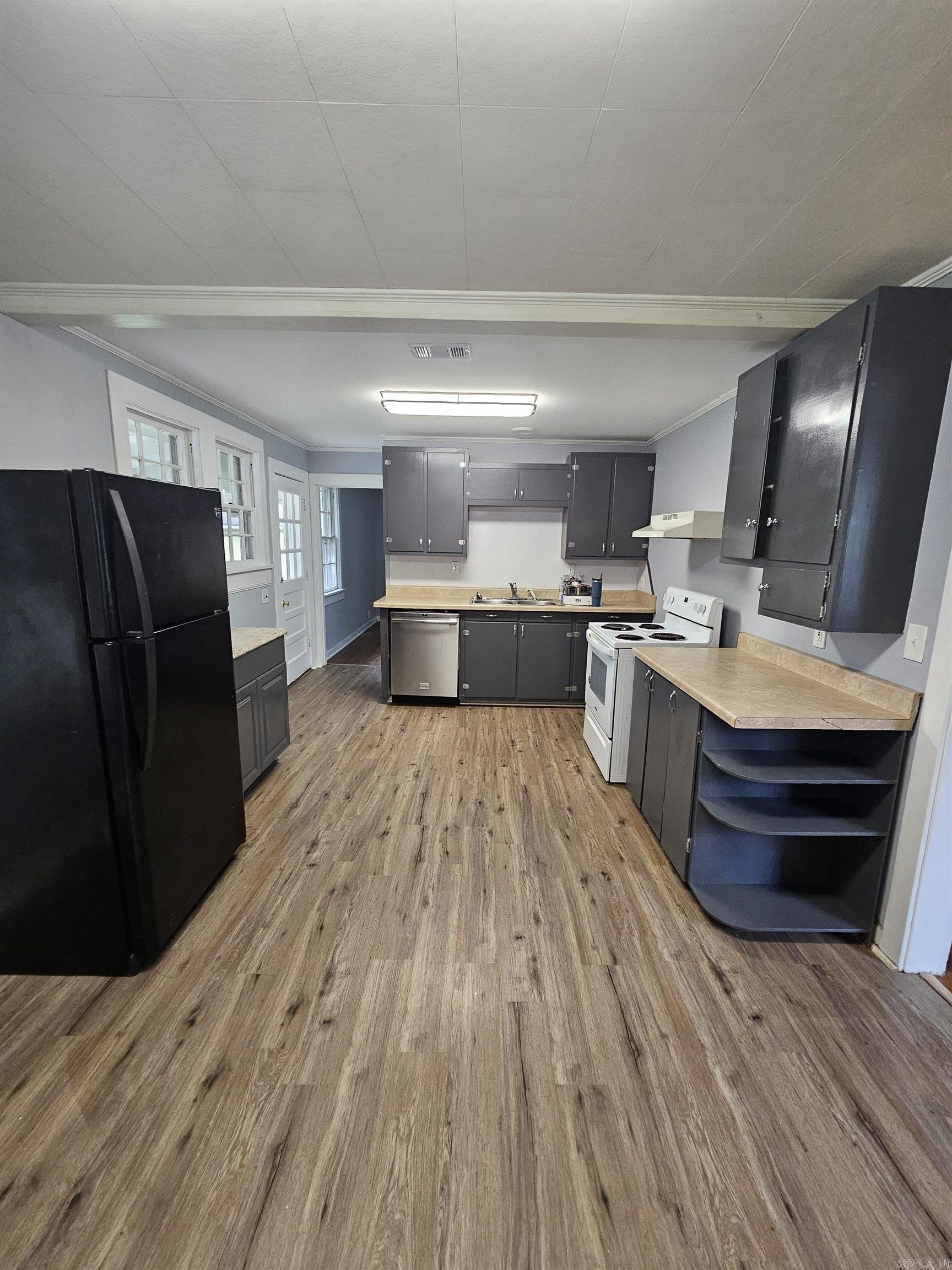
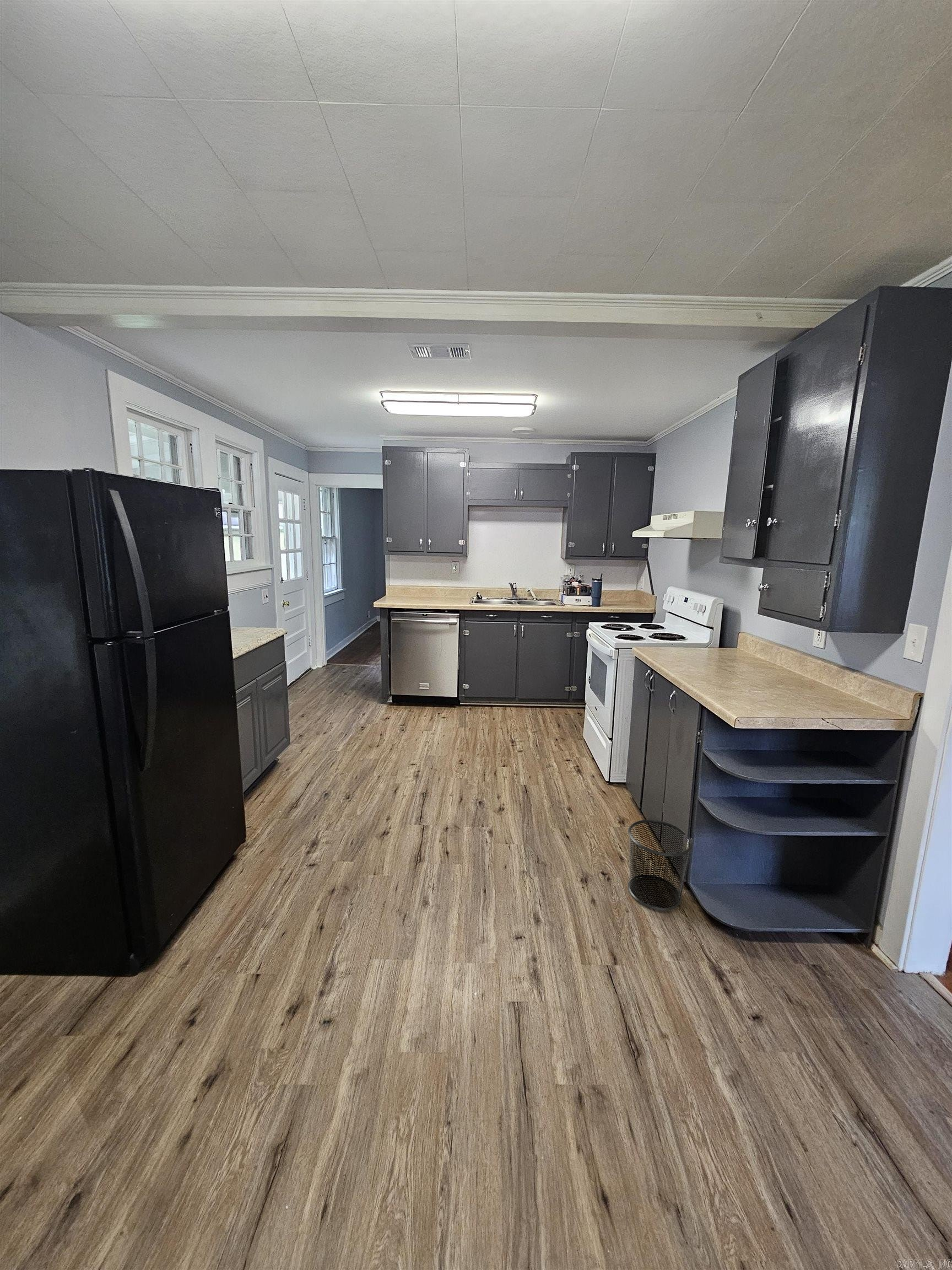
+ waste bin (657, 864)
